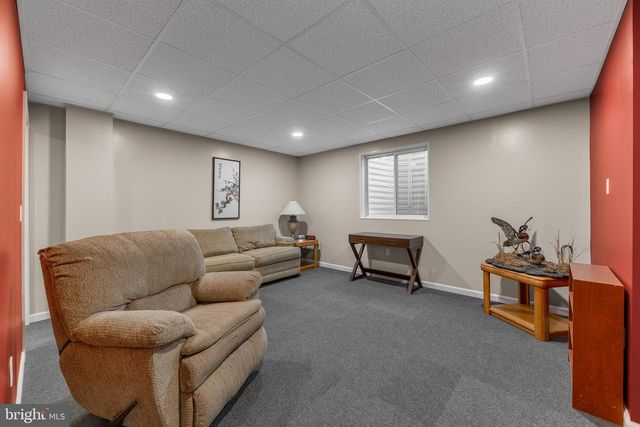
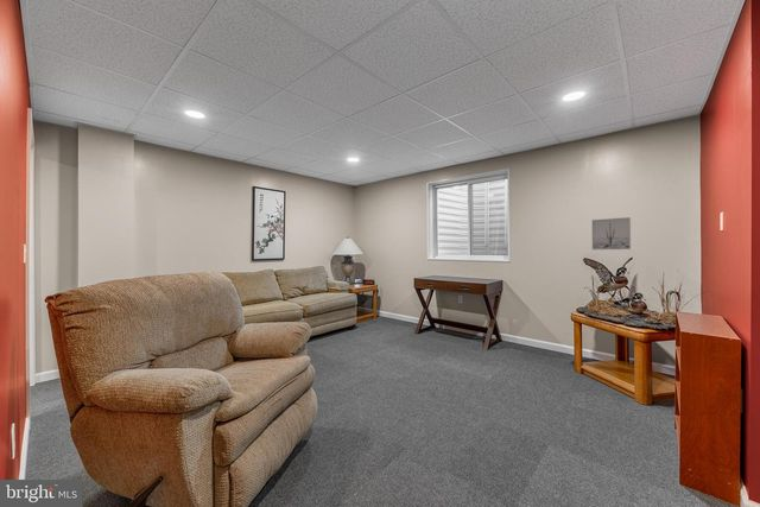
+ wall art (610, 234)
